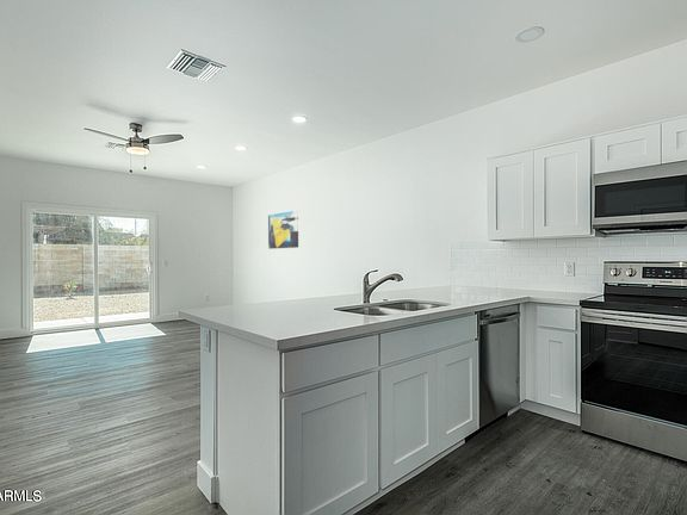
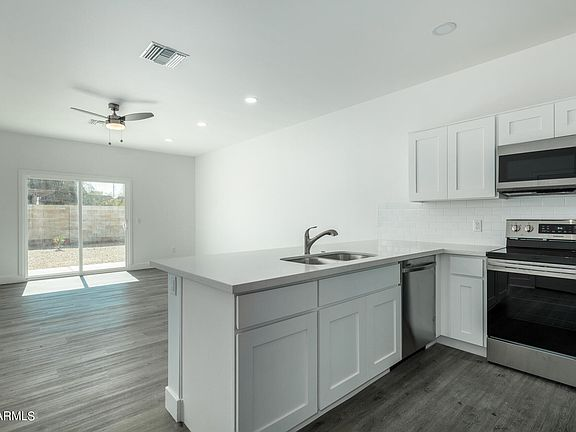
- wall art (281, 230)
